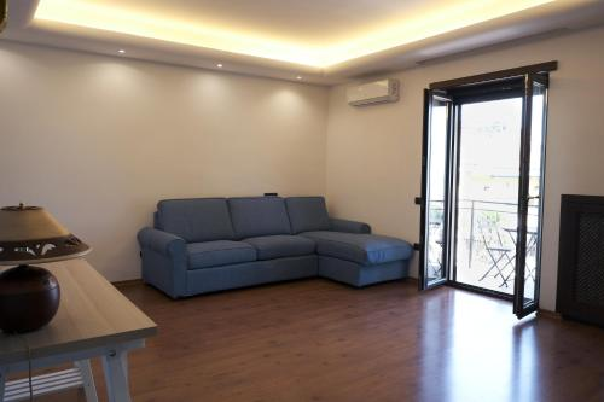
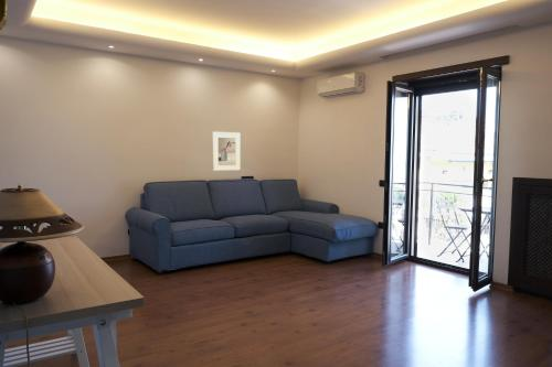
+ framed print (226, 151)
